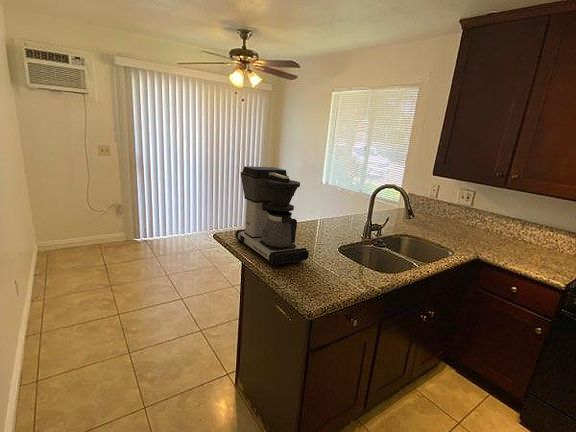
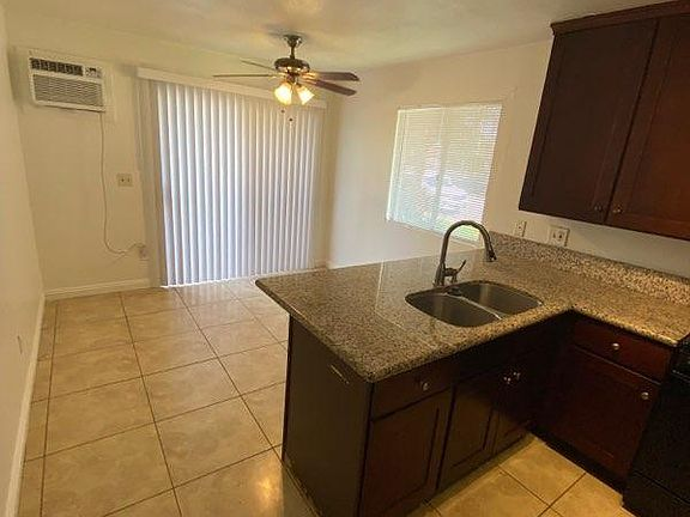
- coffee maker (272, 212)
